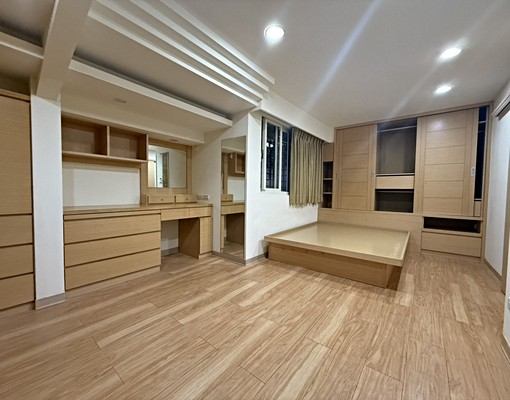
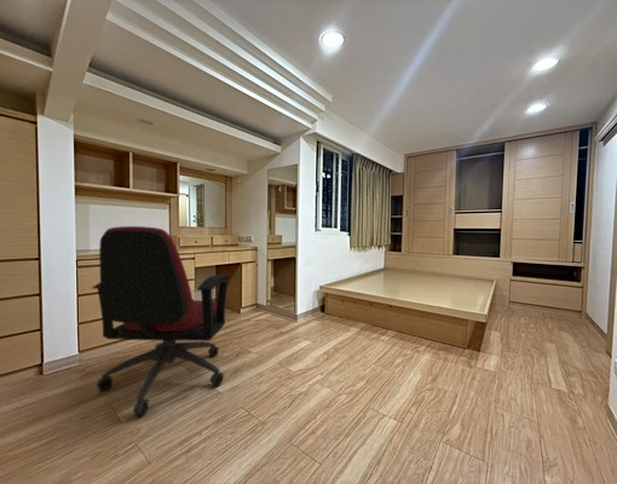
+ office chair (168, 304)
